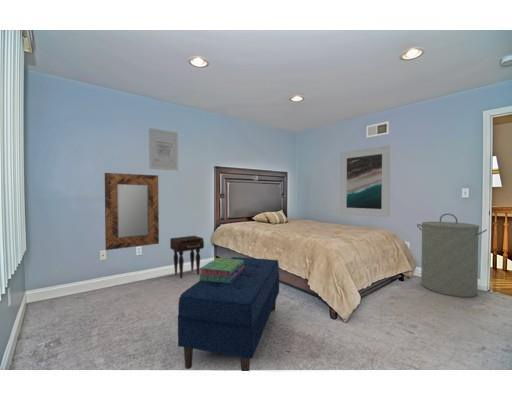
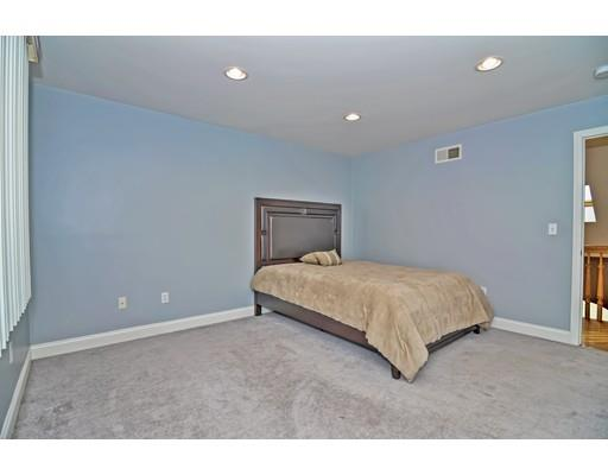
- bench (239, 303)
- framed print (363, 182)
- laundry hamper (448, 251)
- home mirror (133, 210)
- wall art (164, 150)
- stack of books (223, 268)
- nightstand (190, 257)
